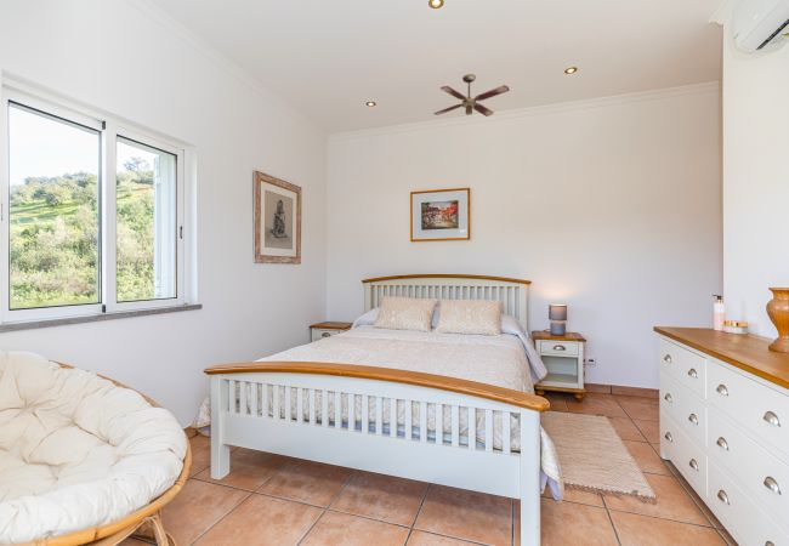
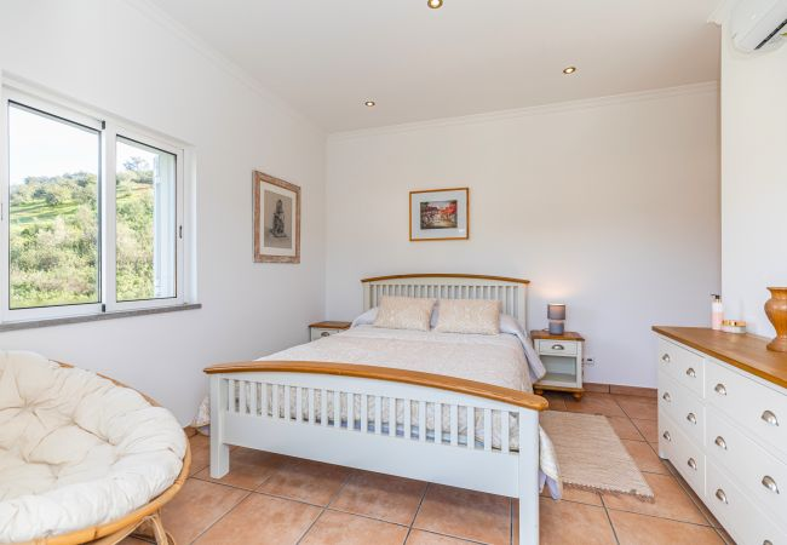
- ceiling fan (469, 96)
